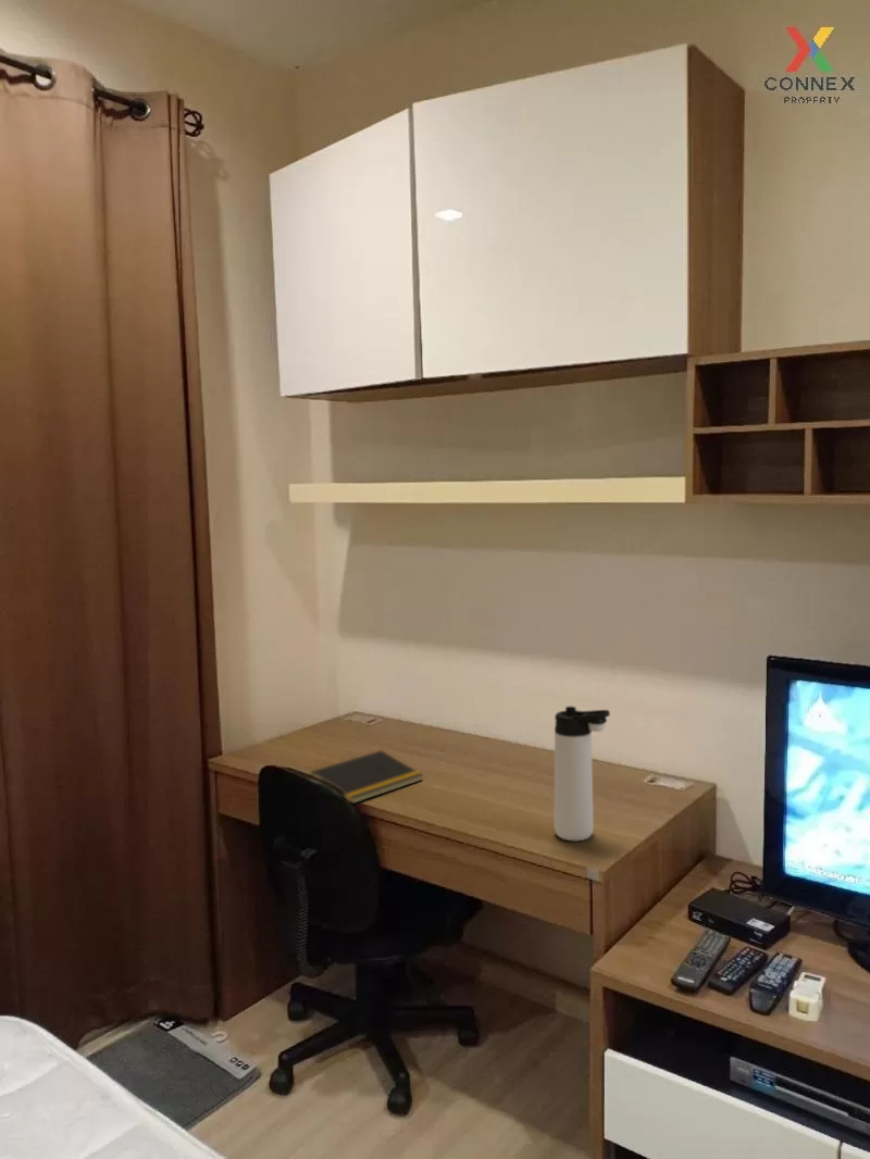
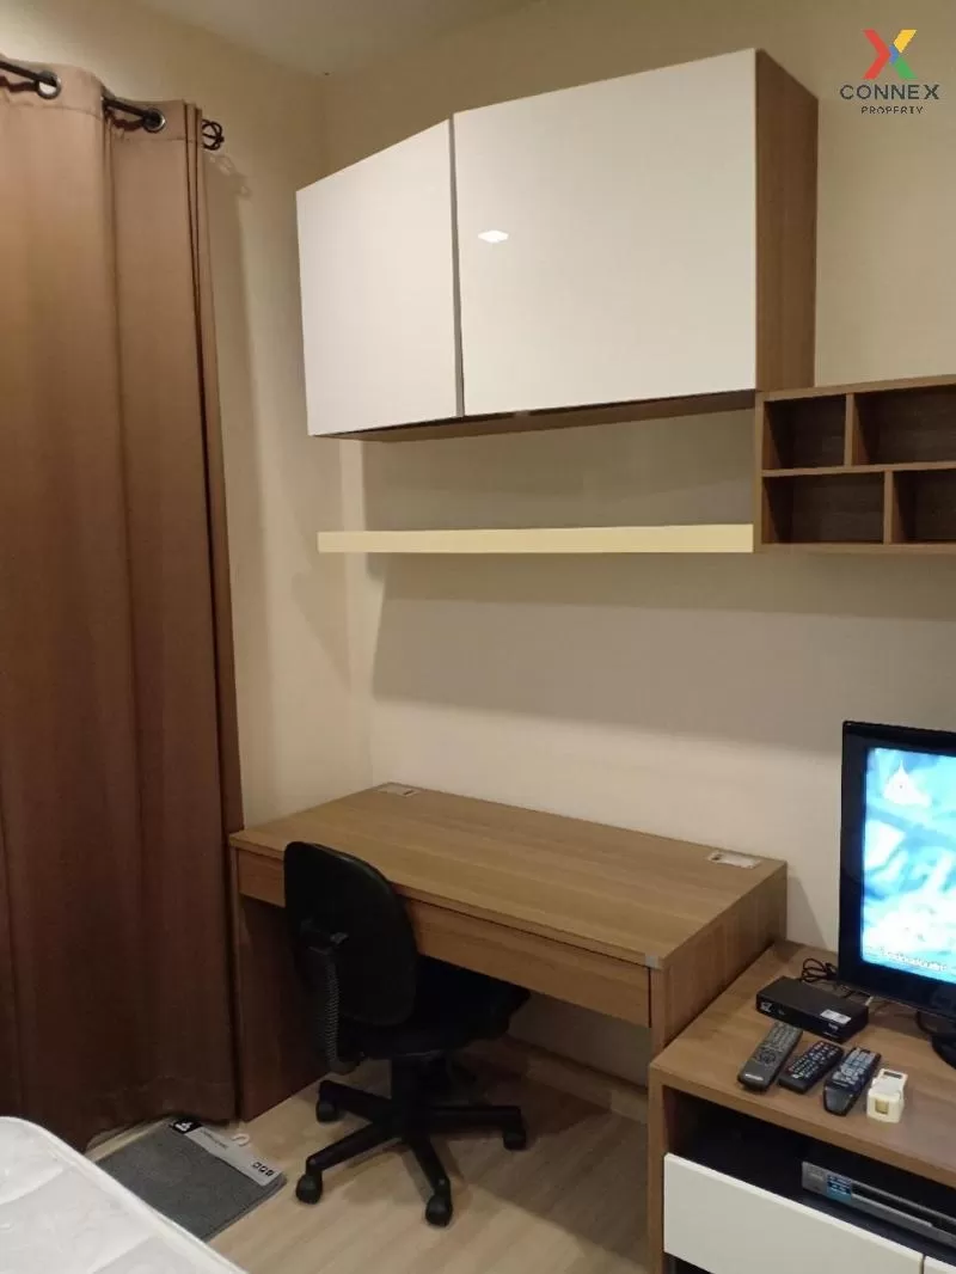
- notepad (368, 775)
- thermos bottle (582, 772)
